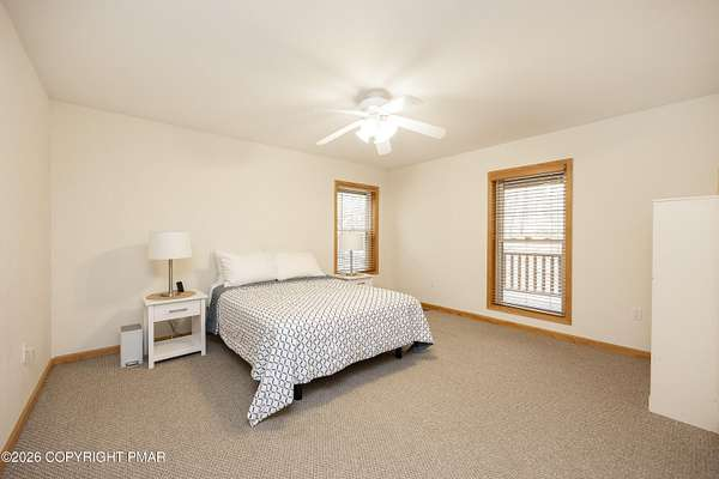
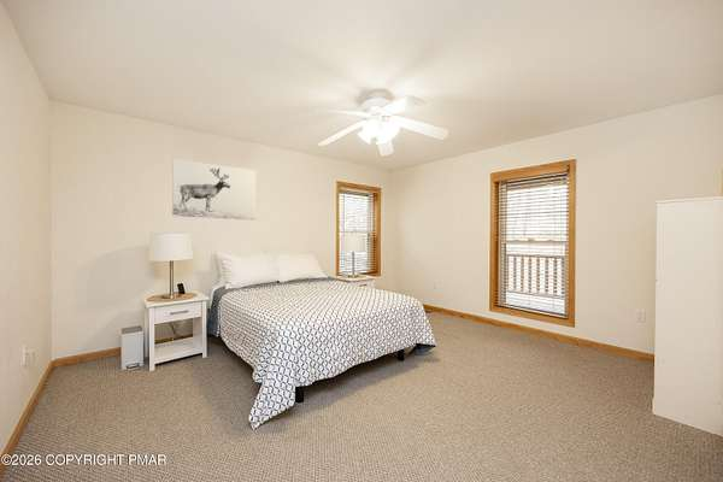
+ wall art (217, 192)
